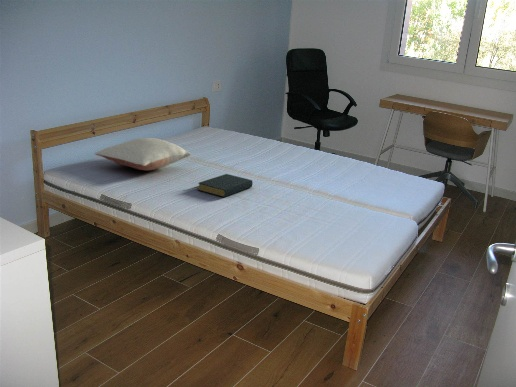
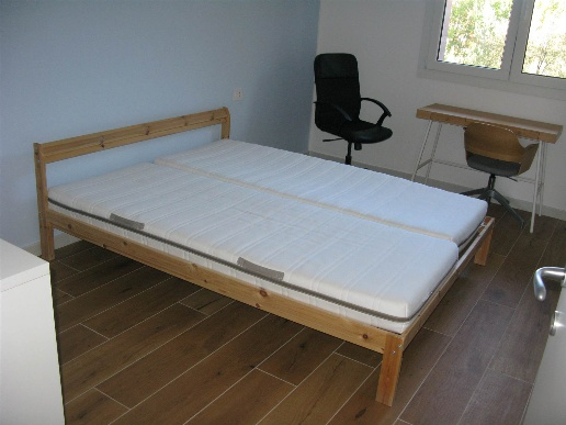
- hardback book (225, 185)
- pillow (143, 154)
